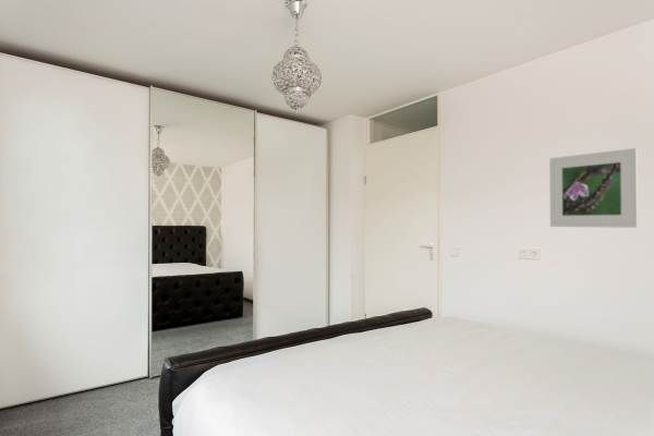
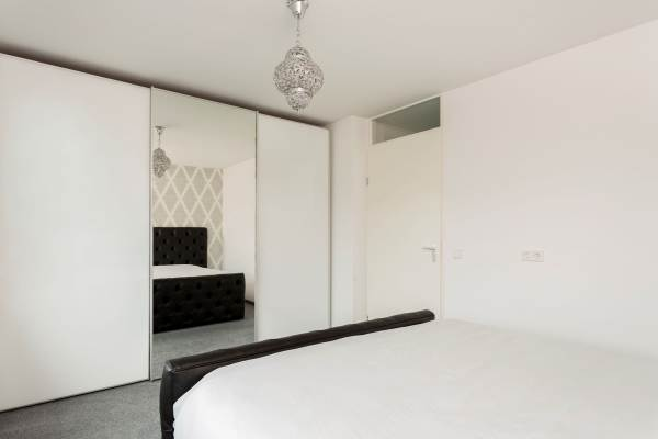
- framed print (590, 190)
